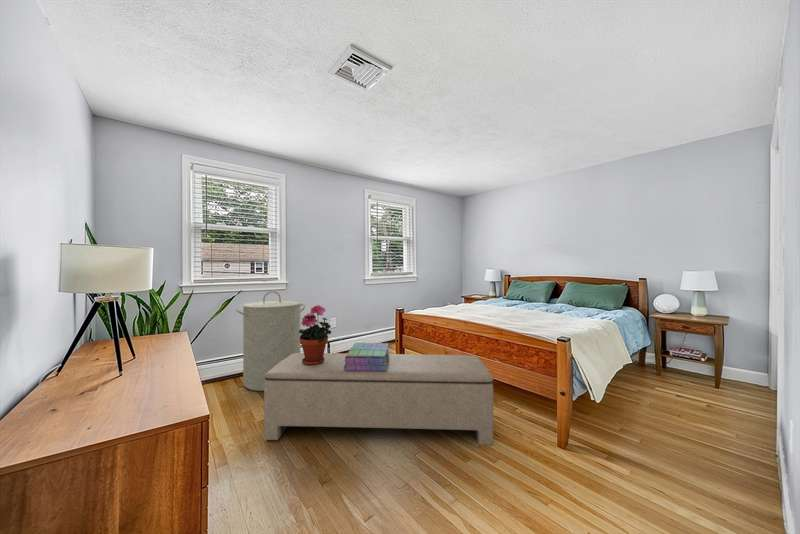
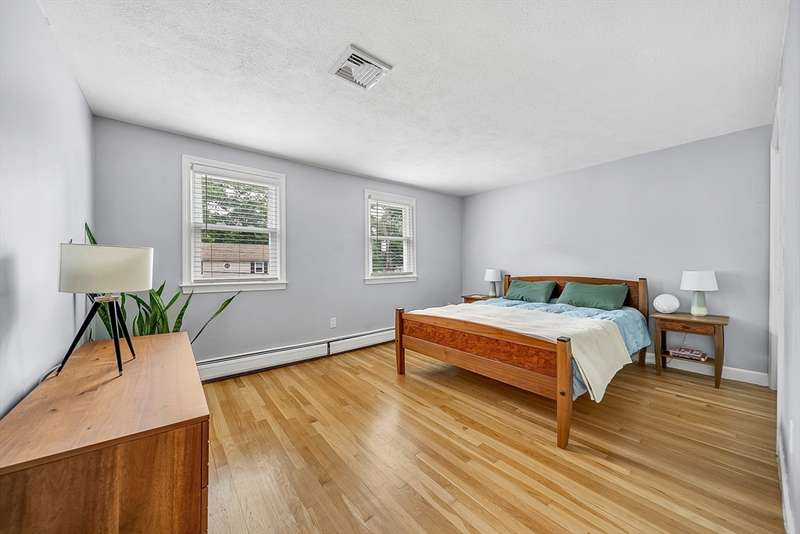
- laundry hamper (273, 335)
- bench (380, 393)
- potted plant (314, 333)
- stack of books (368, 355)
